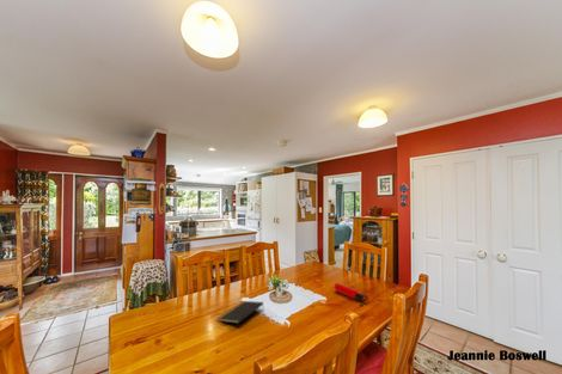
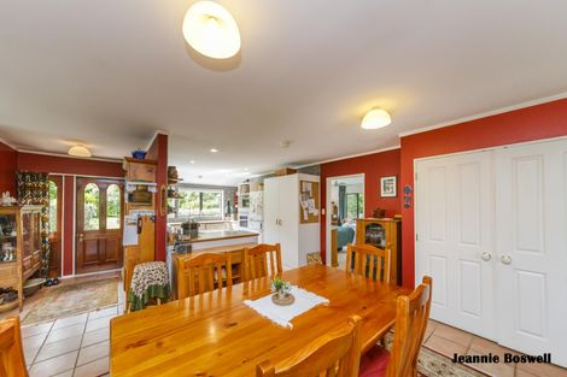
- notepad (240, 311)
- water bottle (349, 292)
